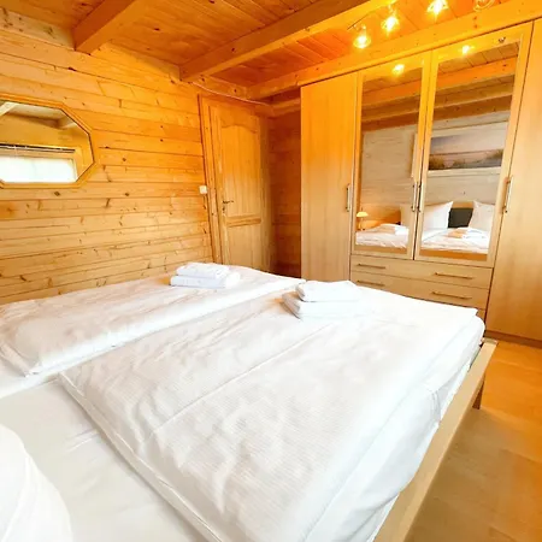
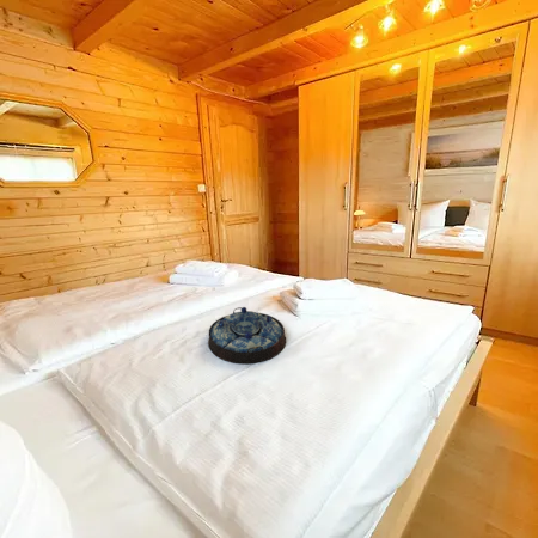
+ serving tray (246, 328)
